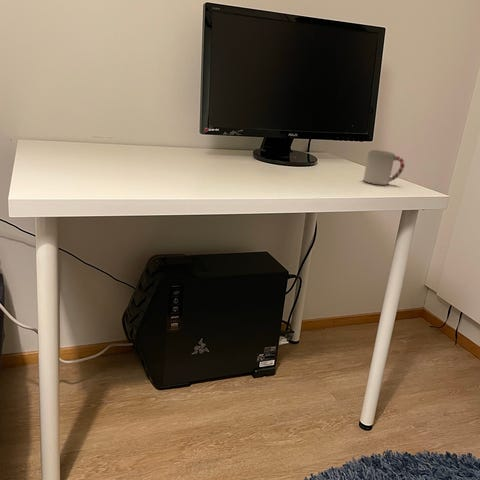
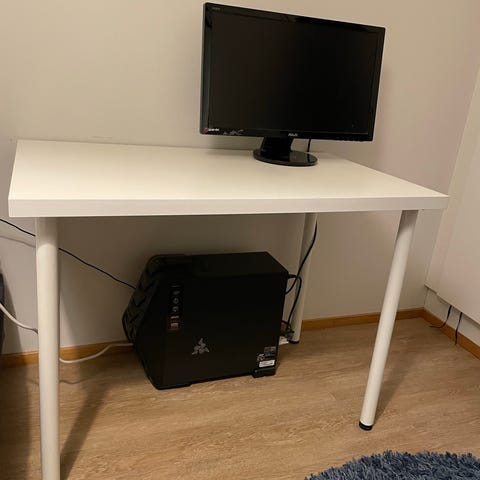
- cup (384, 167)
